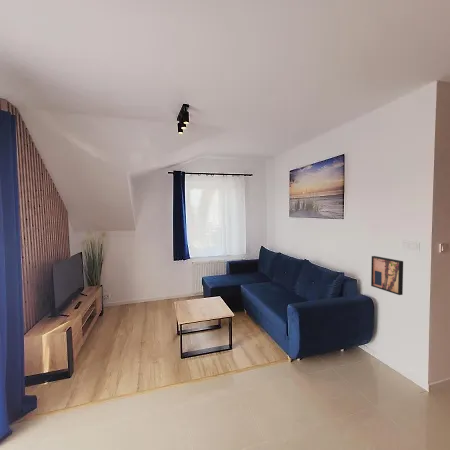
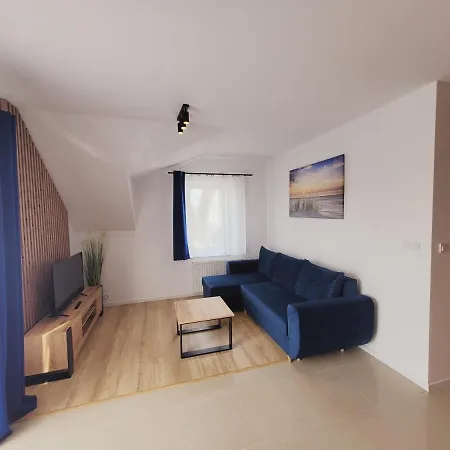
- wall art (386, 274)
